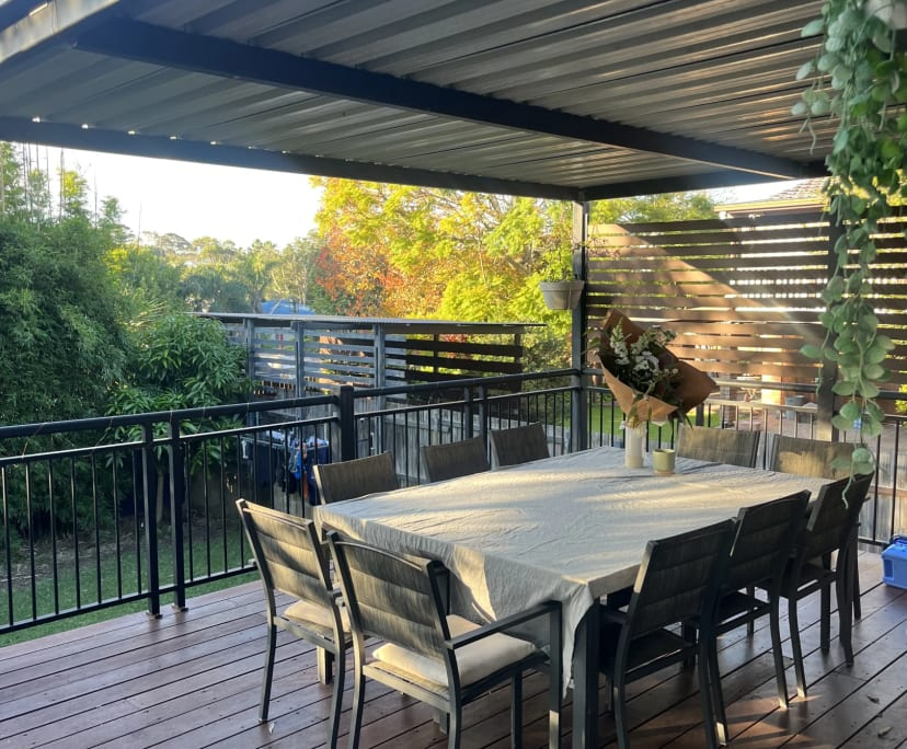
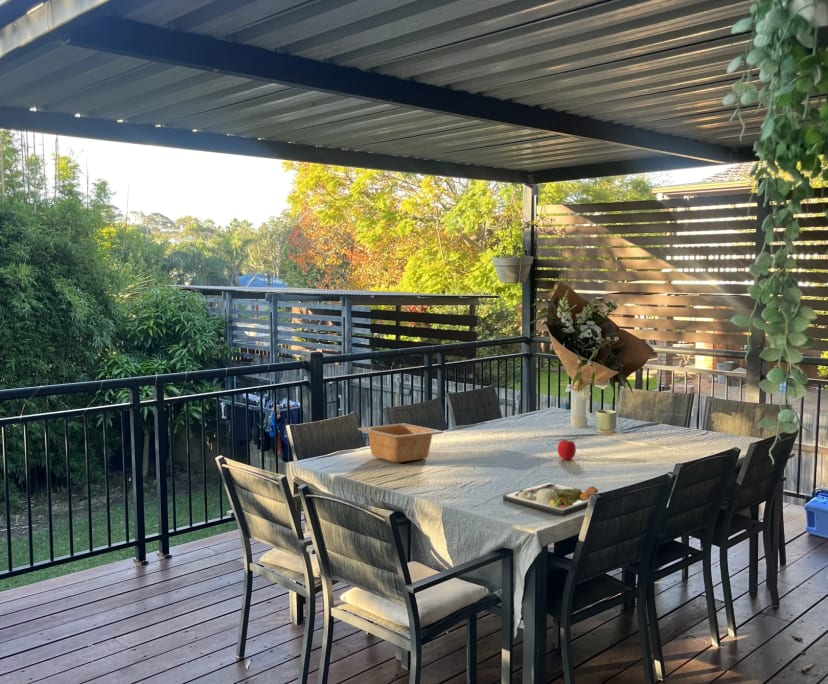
+ dinner plate (555, 494)
+ serving bowl (400, 443)
+ fruit (566, 448)
